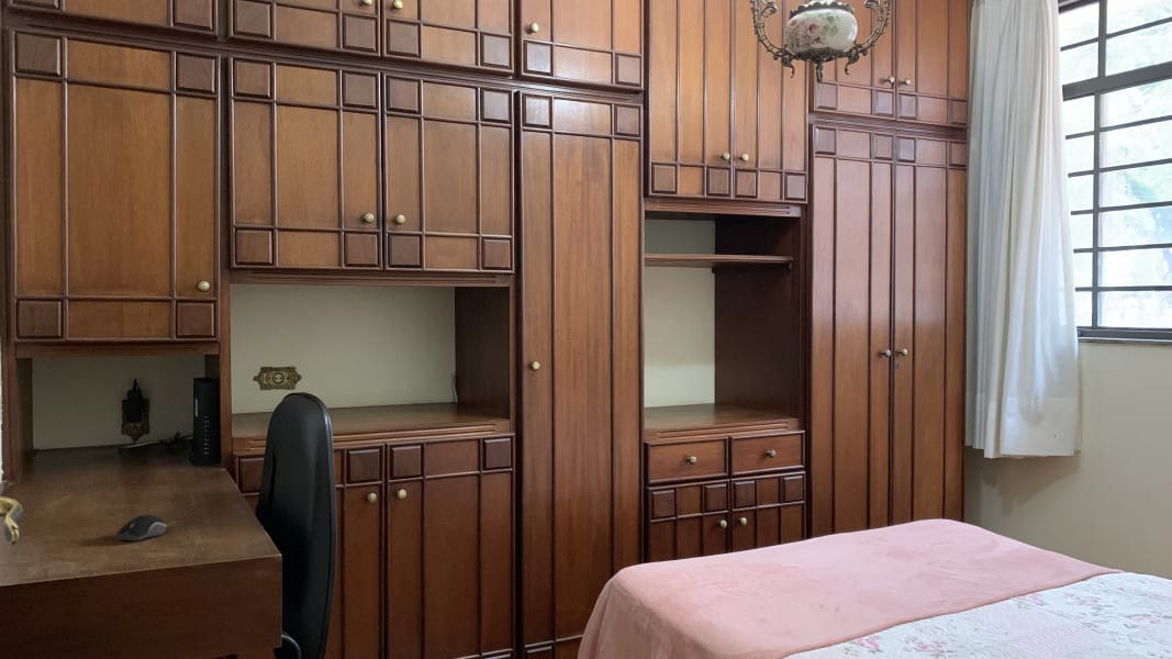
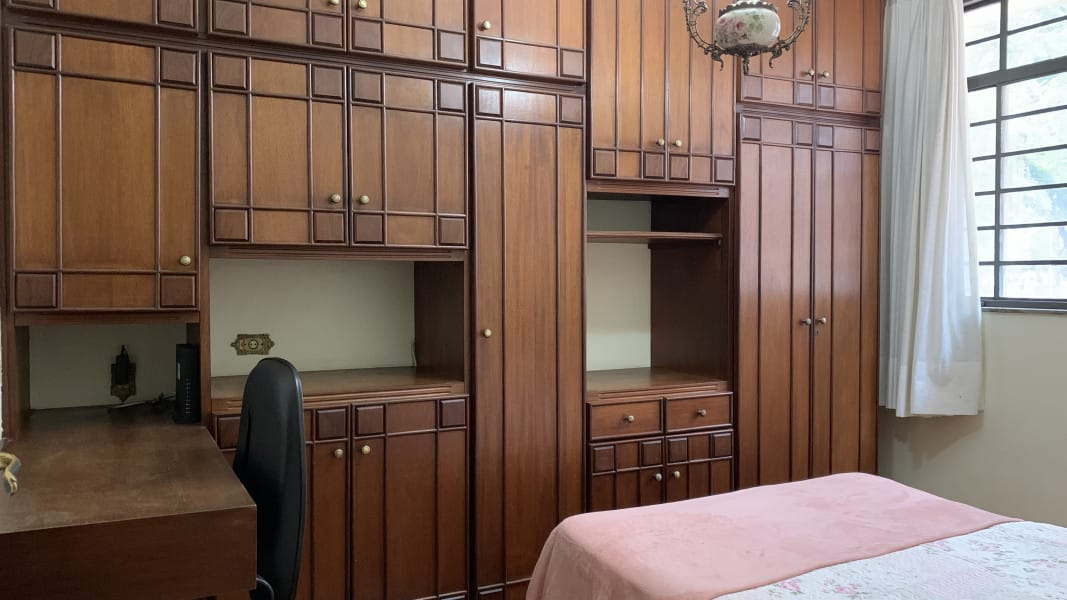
- computer mouse (143, 525)
